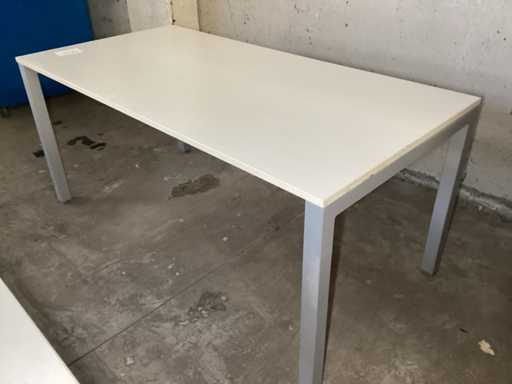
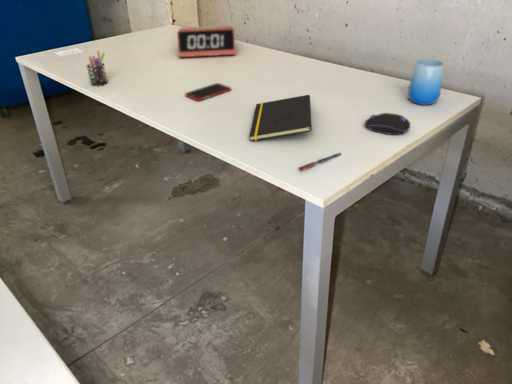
+ cell phone (208, 91)
+ pen (320, 160)
+ alarm clock (206, 39)
+ computer mouse (387, 121)
+ notepad (281, 116)
+ cup (426, 82)
+ pen holder (98, 67)
